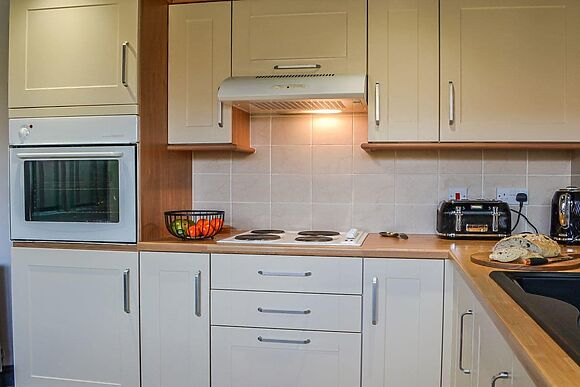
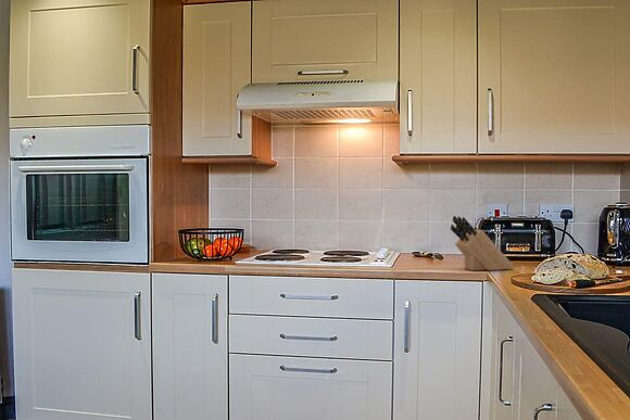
+ knife block (480, 242)
